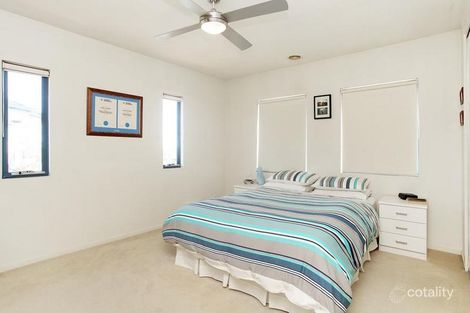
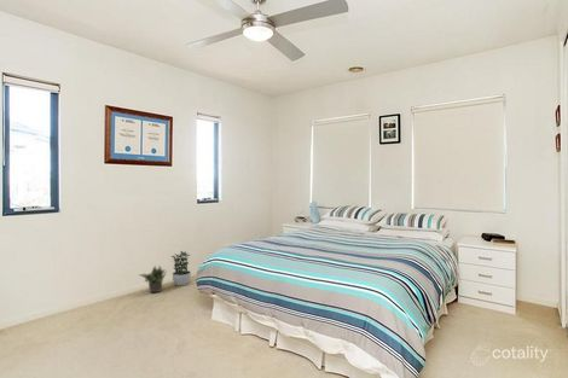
+ potted plant (151, 278)
+ potted plant (180, 267)
